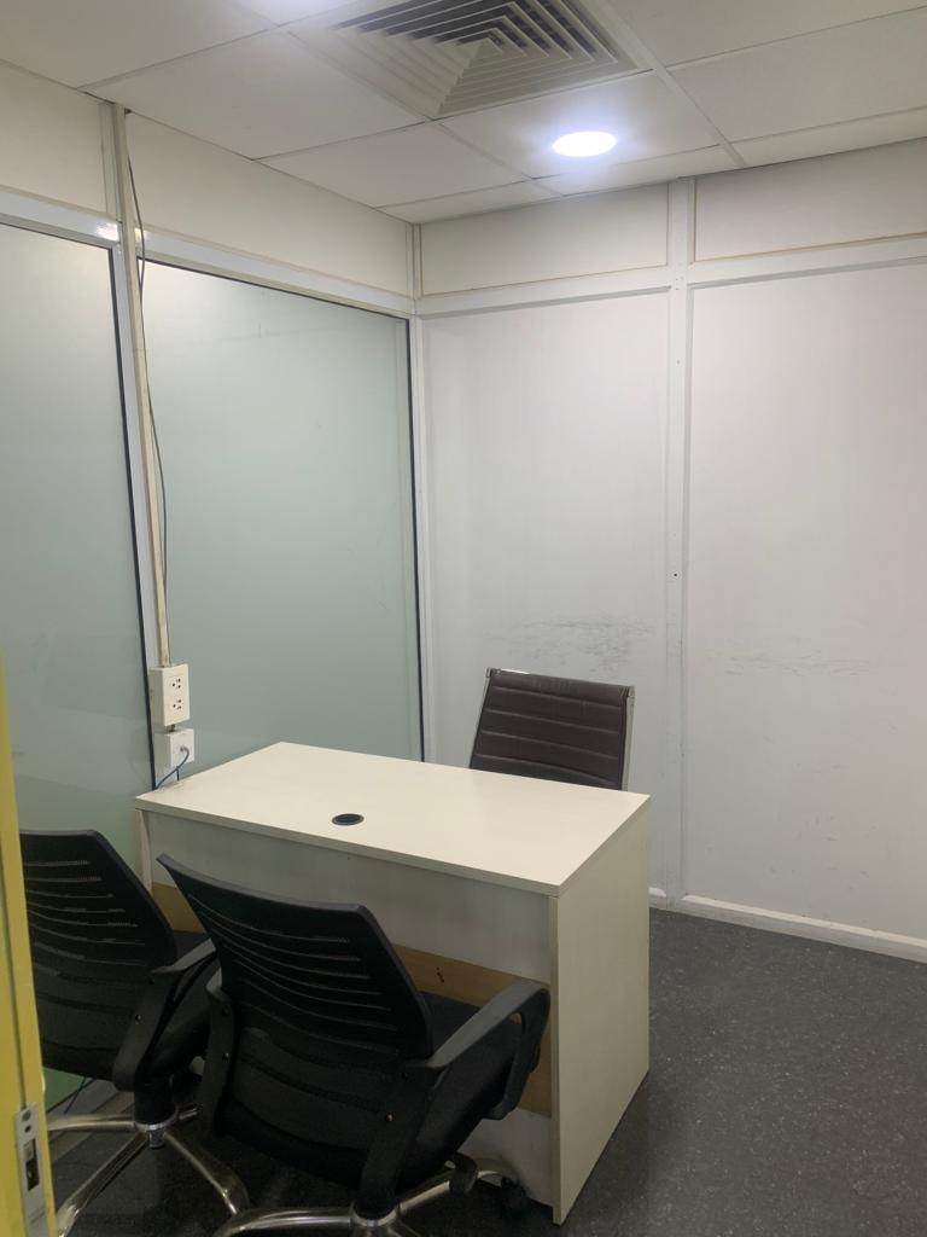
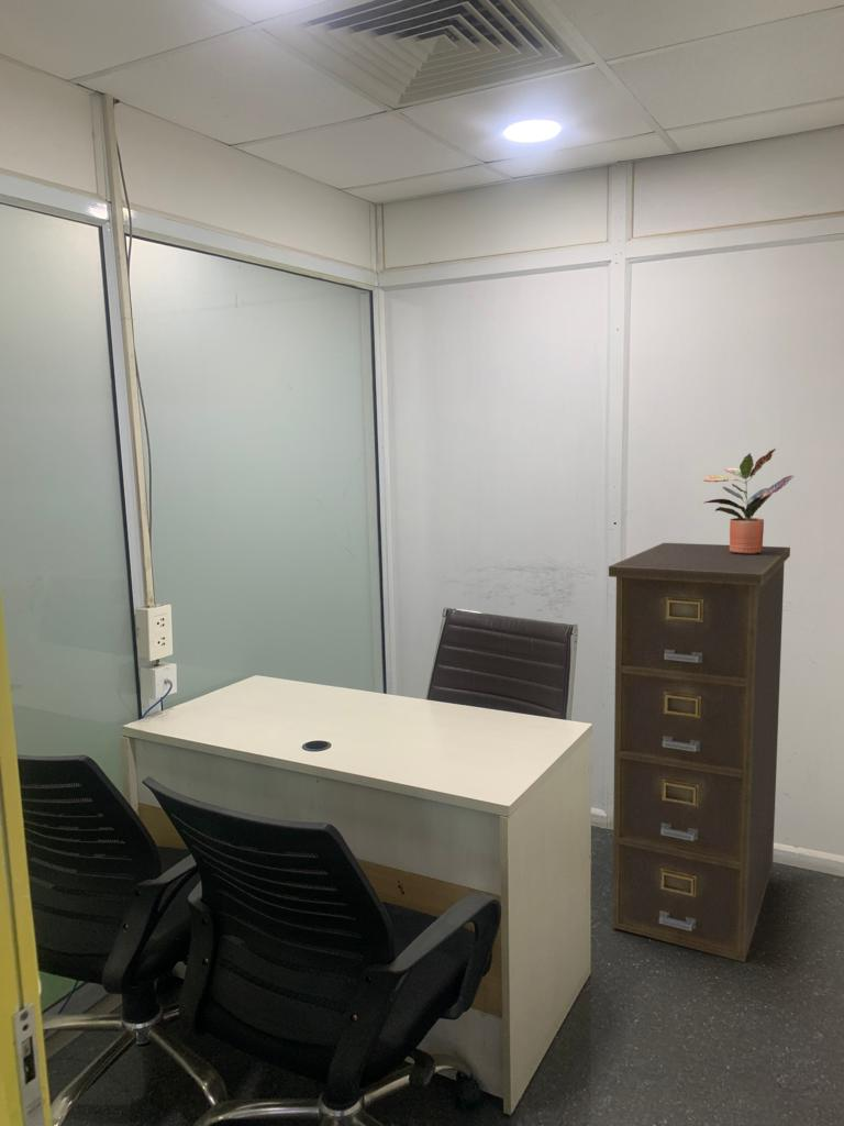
+ potted plant (742, 499)
+ filing cabinet (701, 730)
